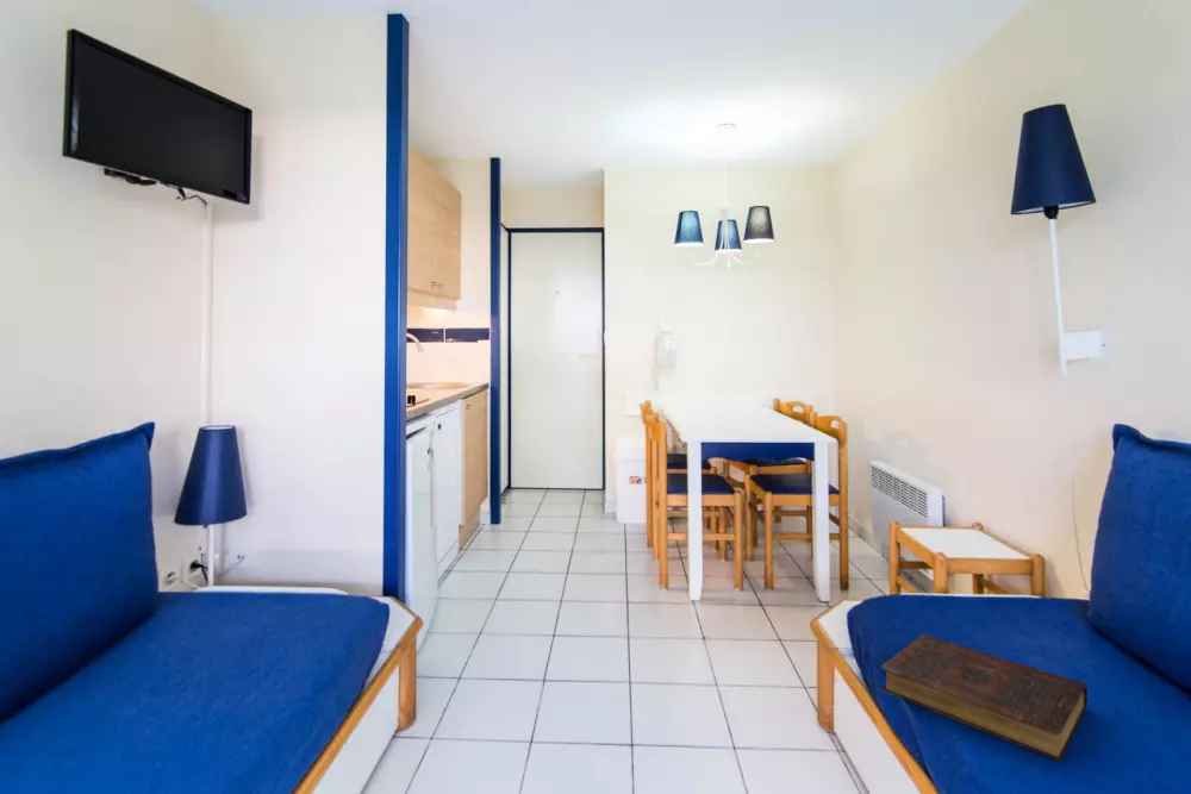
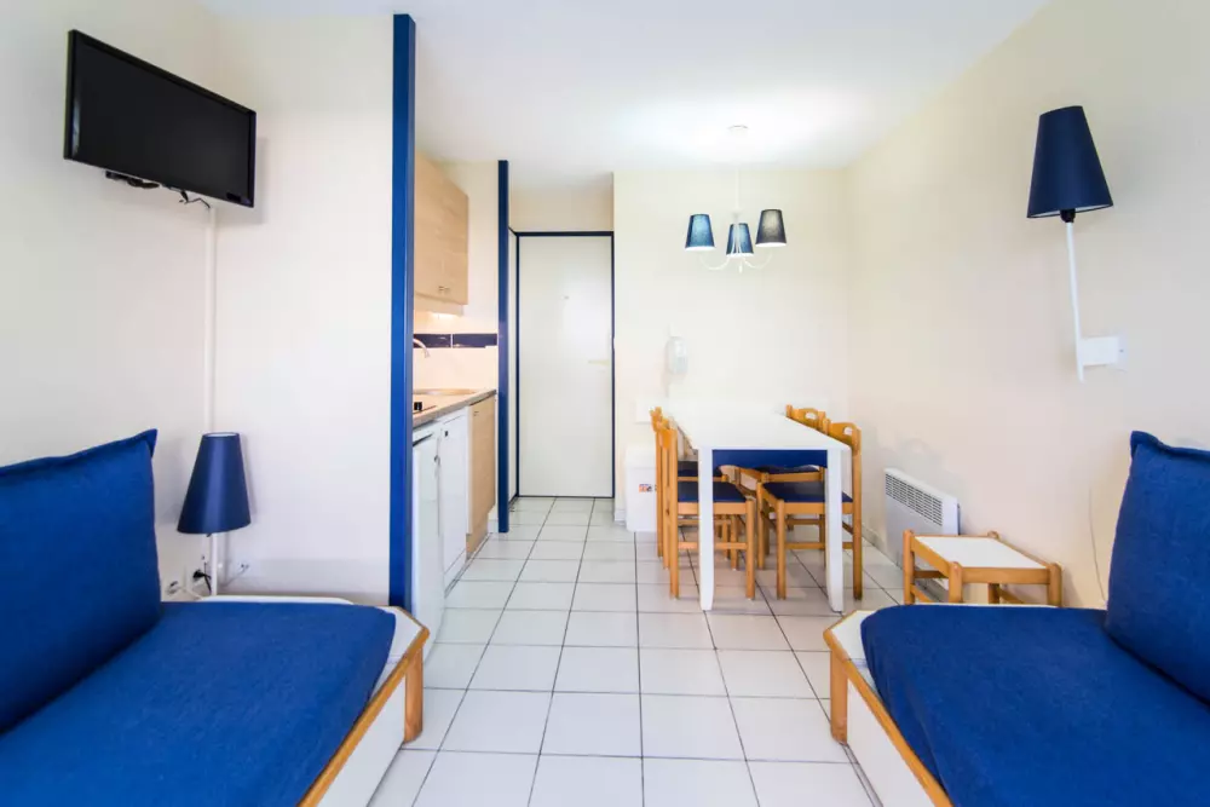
- book (980, 686)
